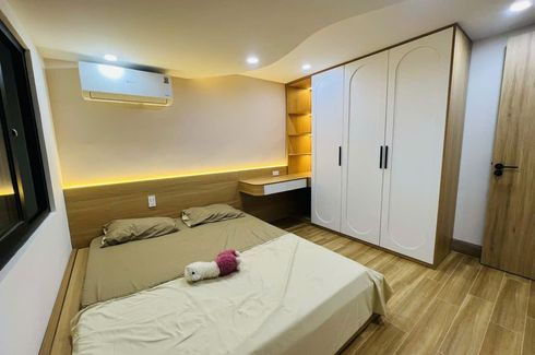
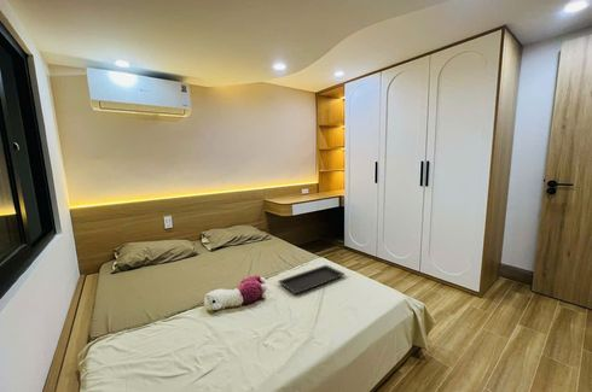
+ serving tray (312, 279)
